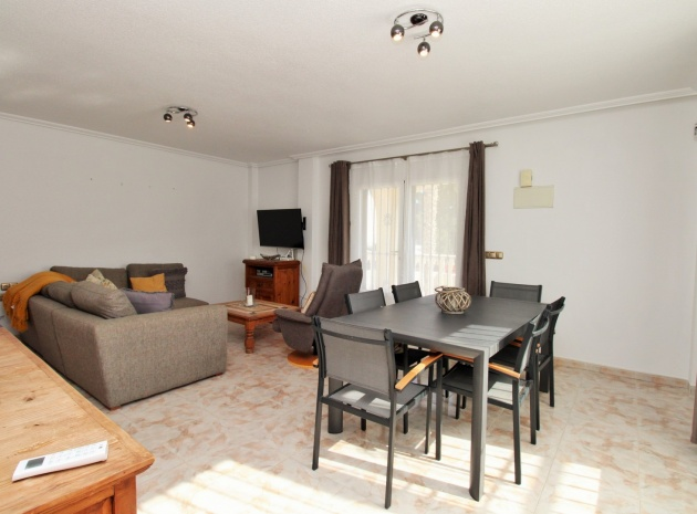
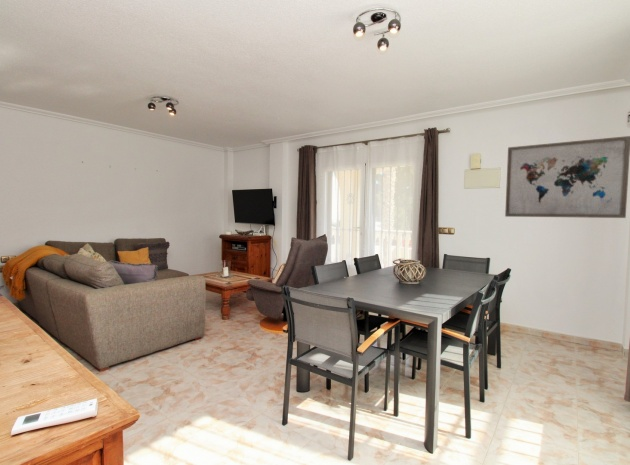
+ wall art (562, 179)
